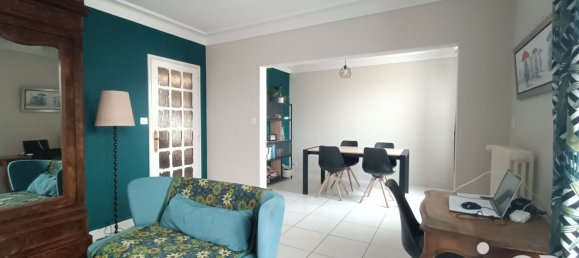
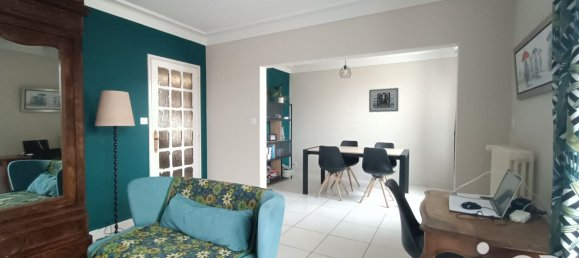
+ wall art (383, 100)
